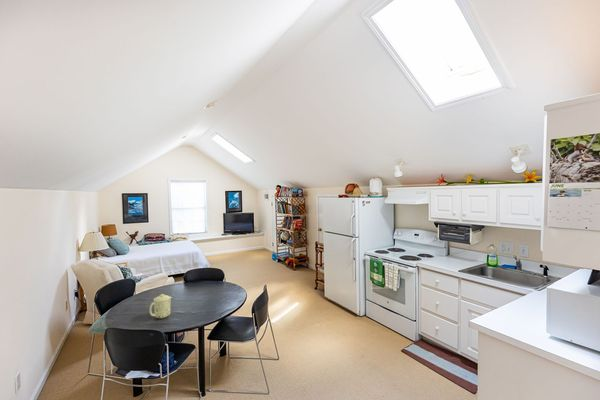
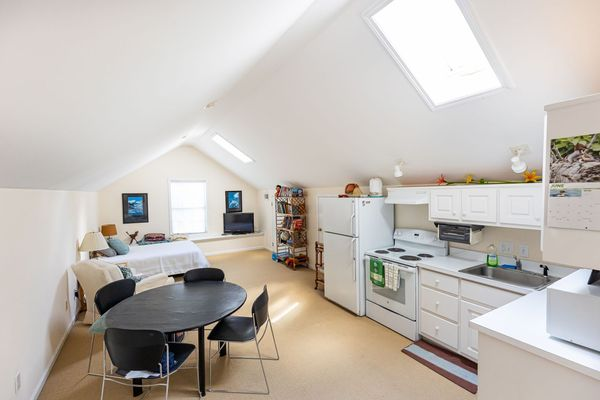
- mug (161, 306)
